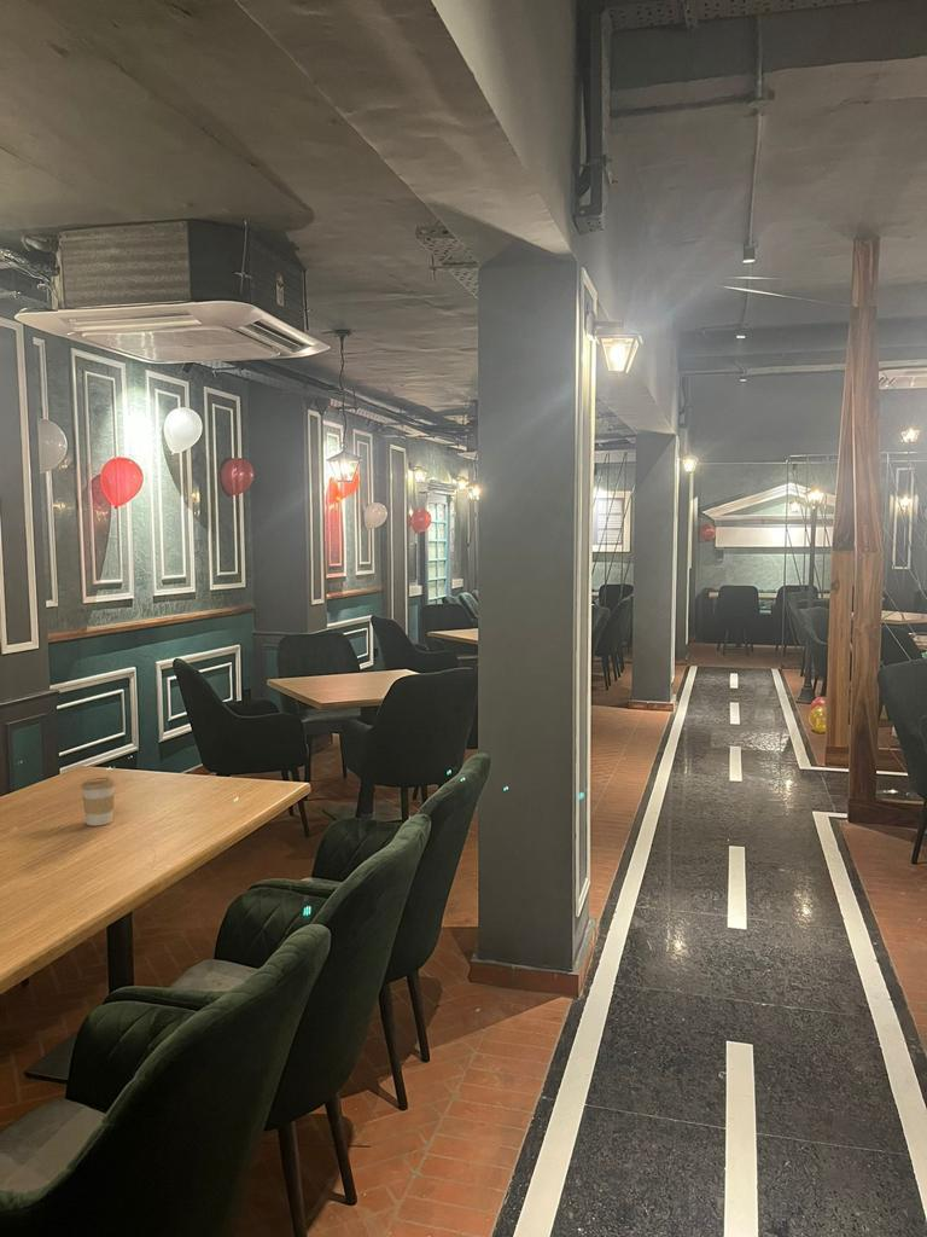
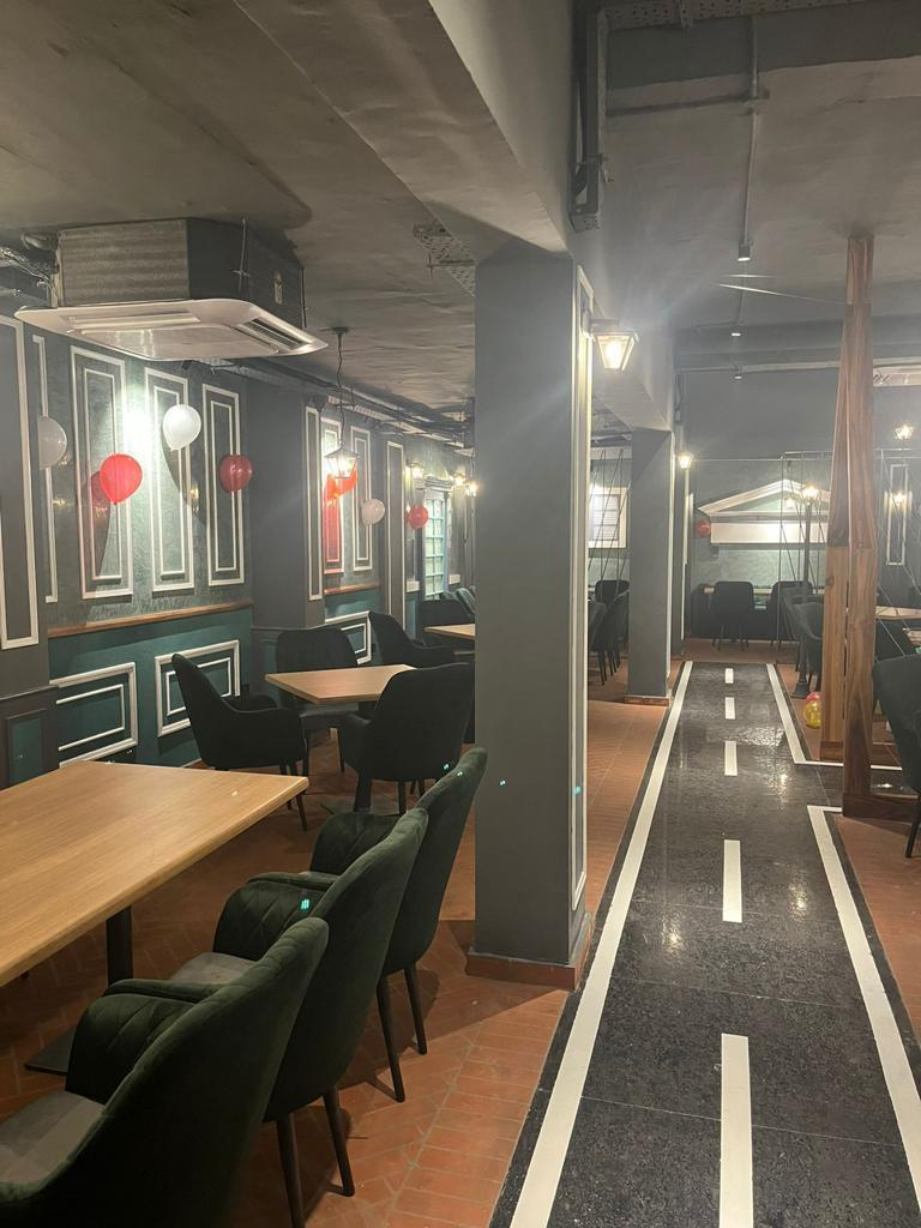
- coffee cup (98, 800)
